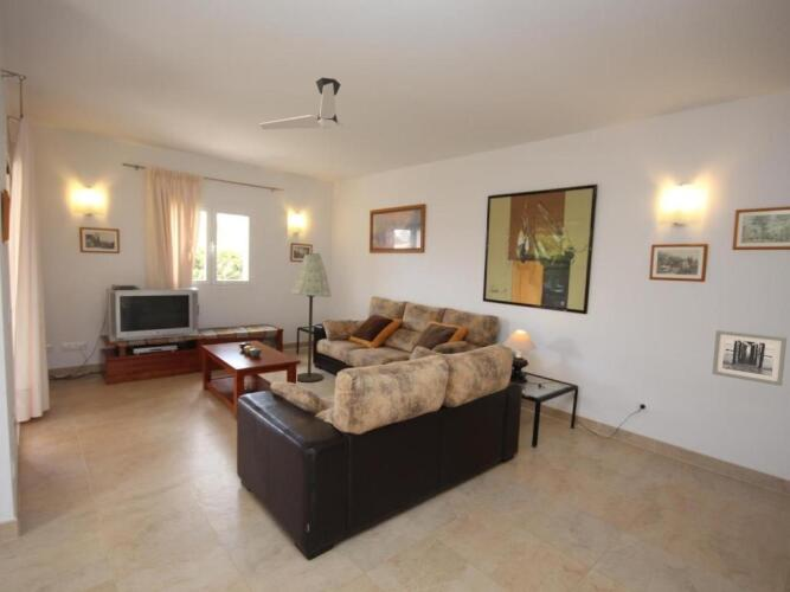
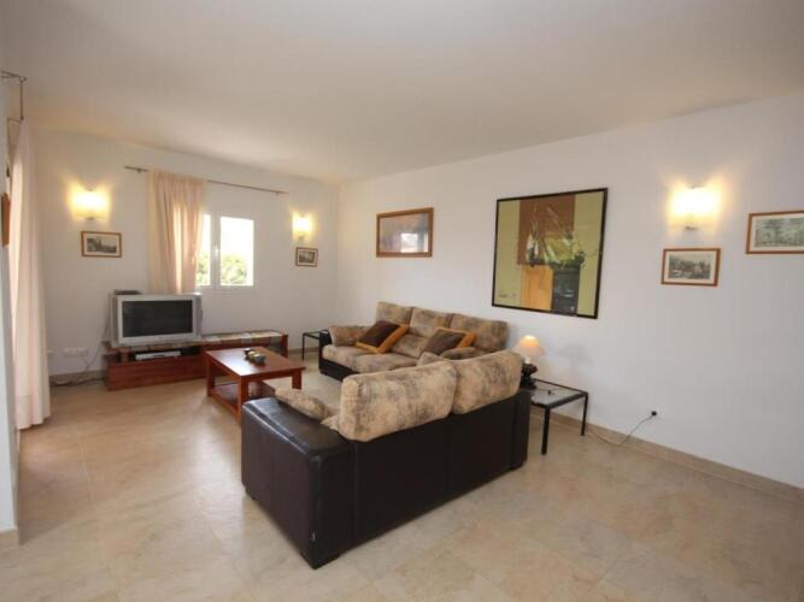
- floor lamp (310, 315)
- wall art (747, 356)
- ceiling fan (327, 97)
